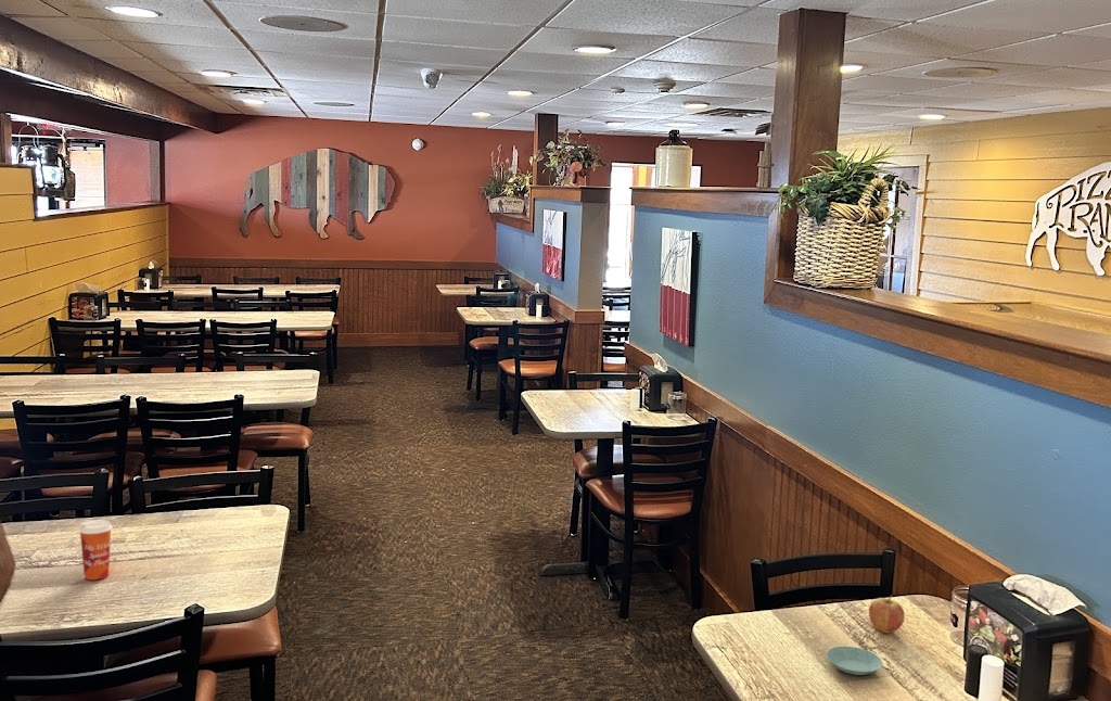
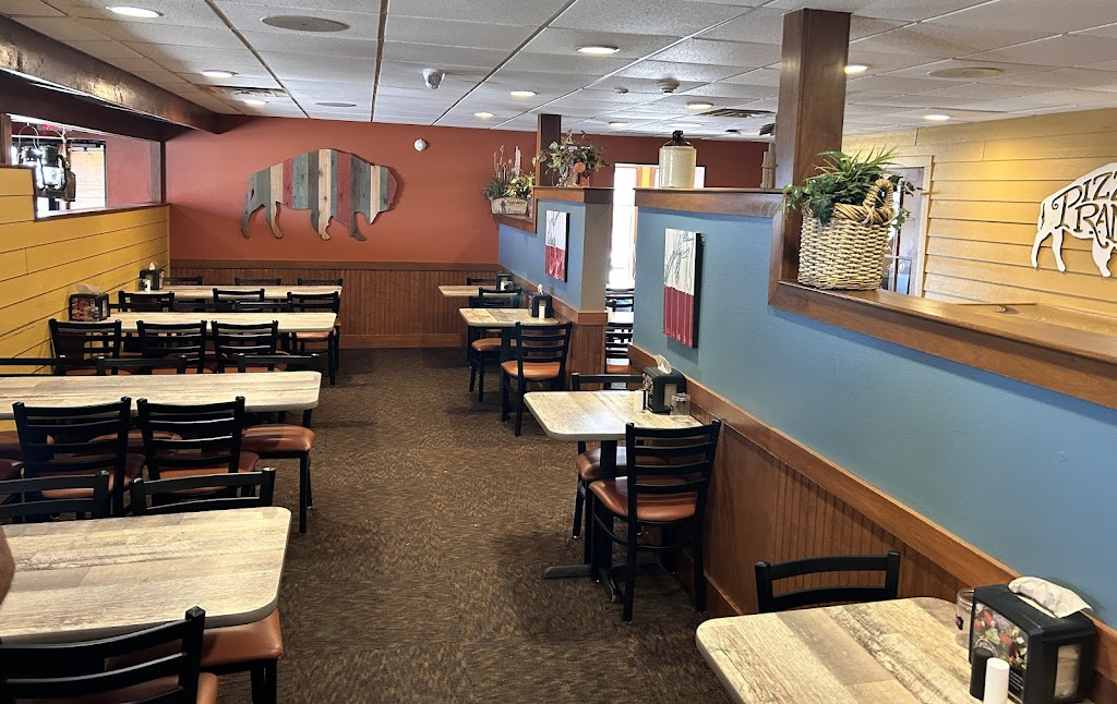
- paper cup (95, 549)
- fruit (885, 614)
- saucer (853, 663)
